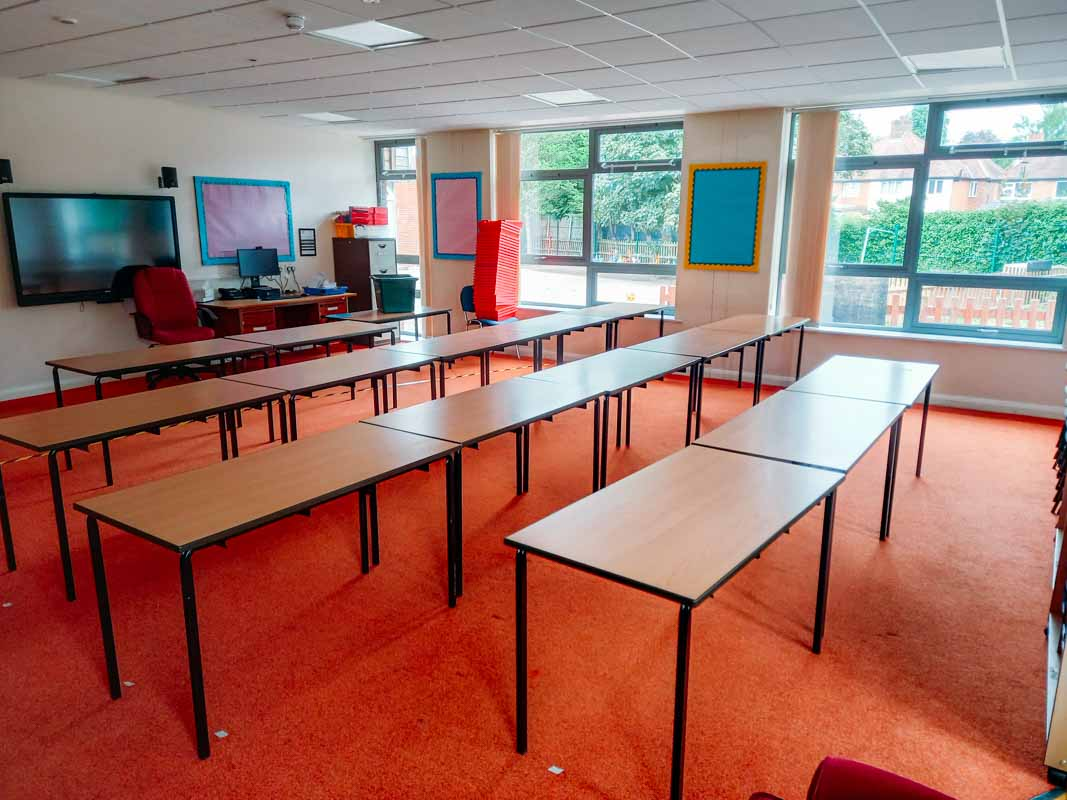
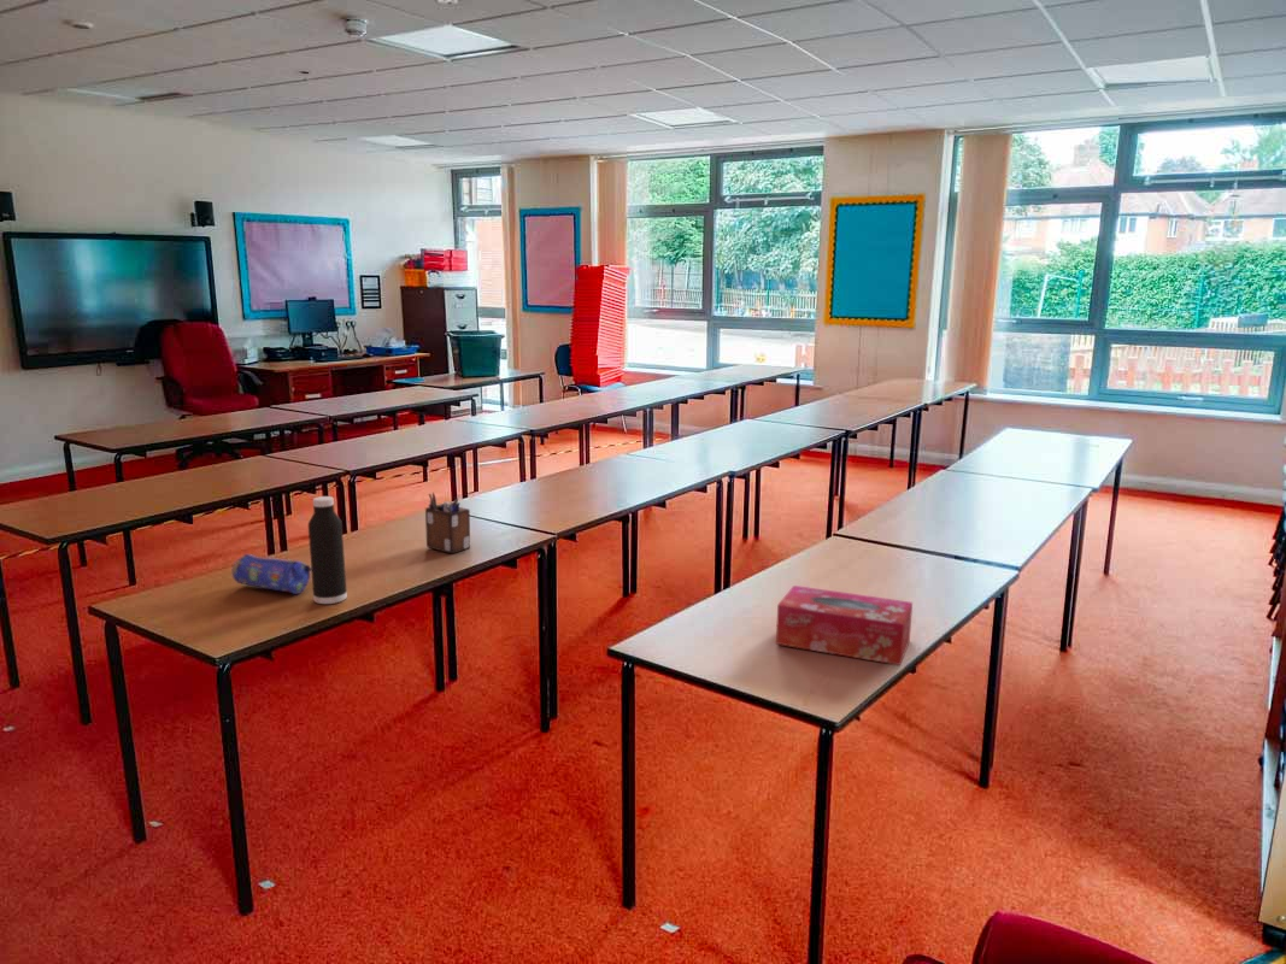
+ desk organizer (447, 521)
+ pencil case (271, 572)
+ tissue box (844, 623)
+ water bottle (327, 548)
